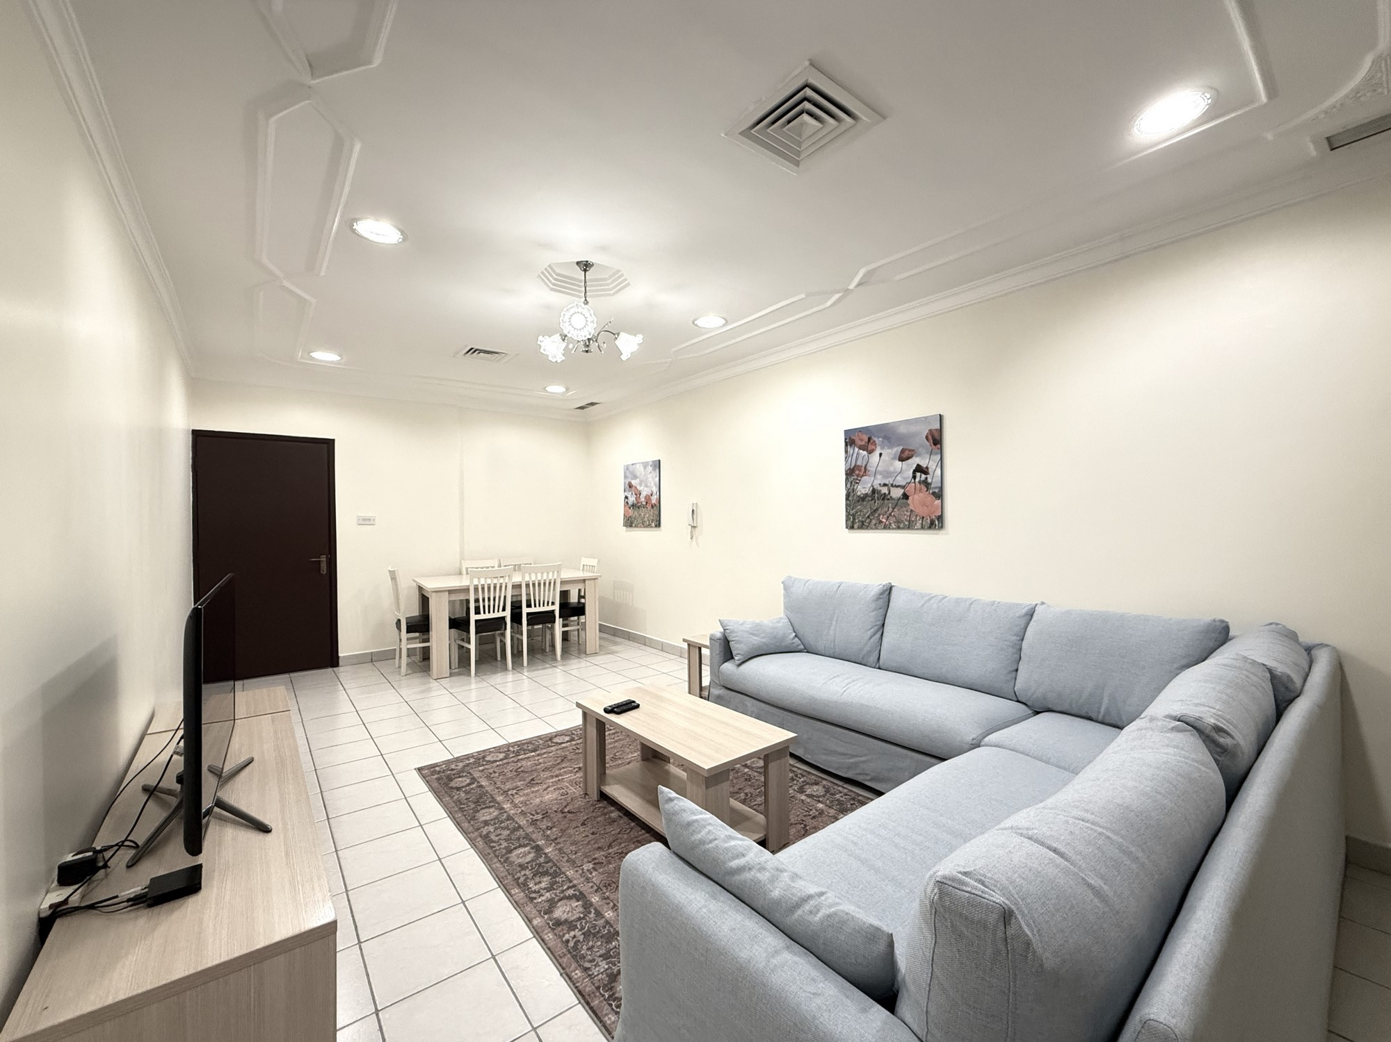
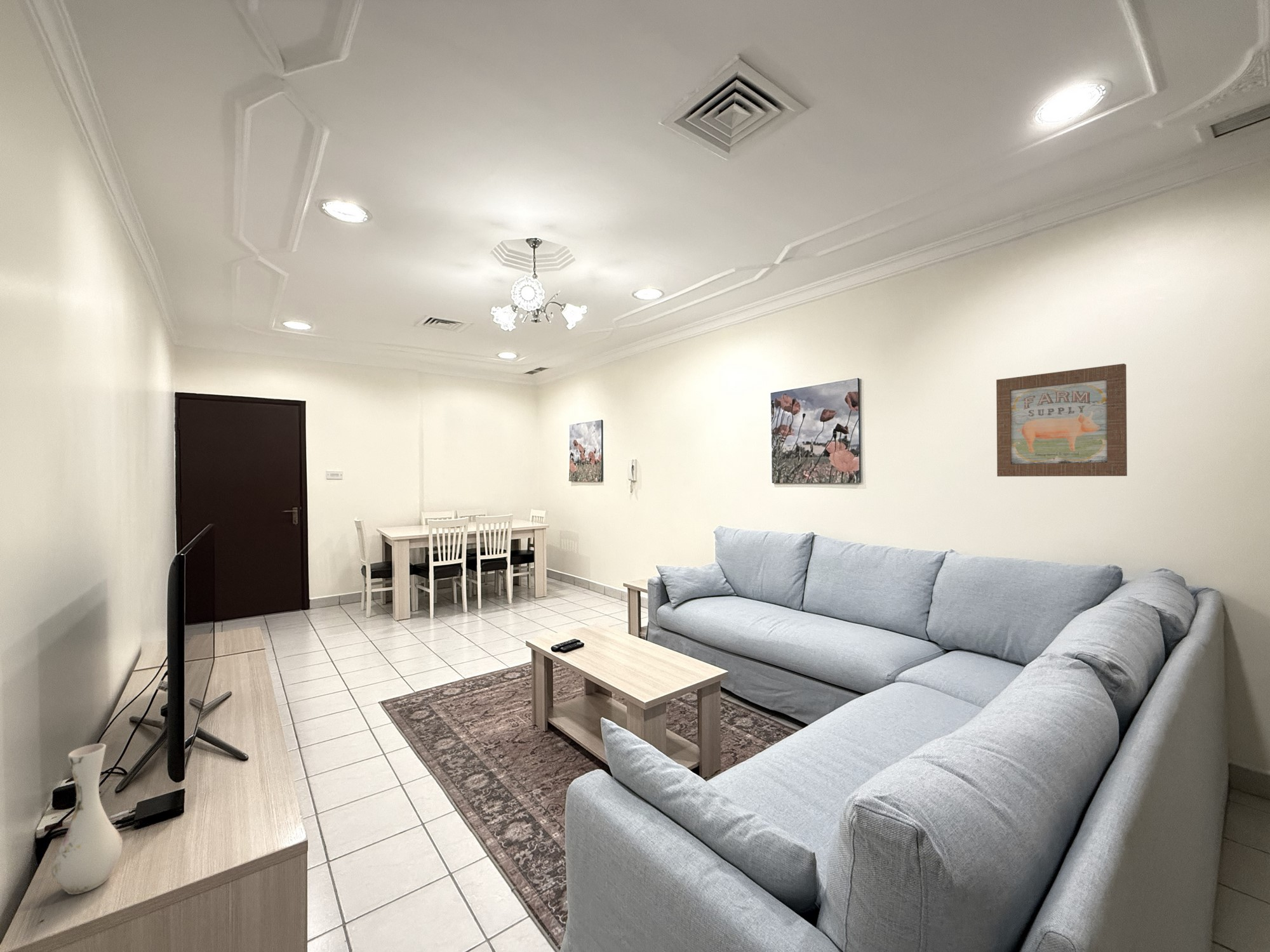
+ vase (88, 816)
+ wall art (1057, 424)
